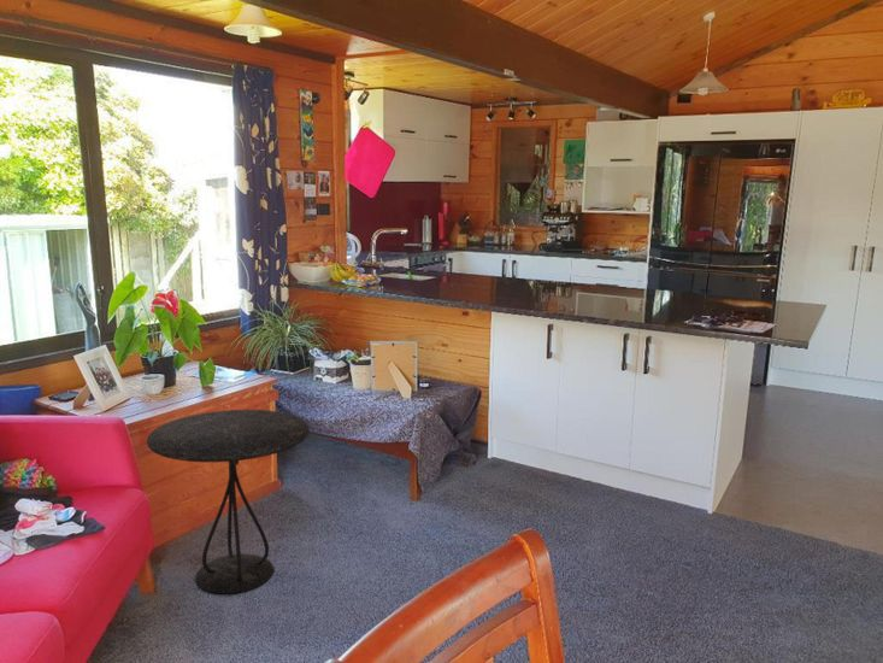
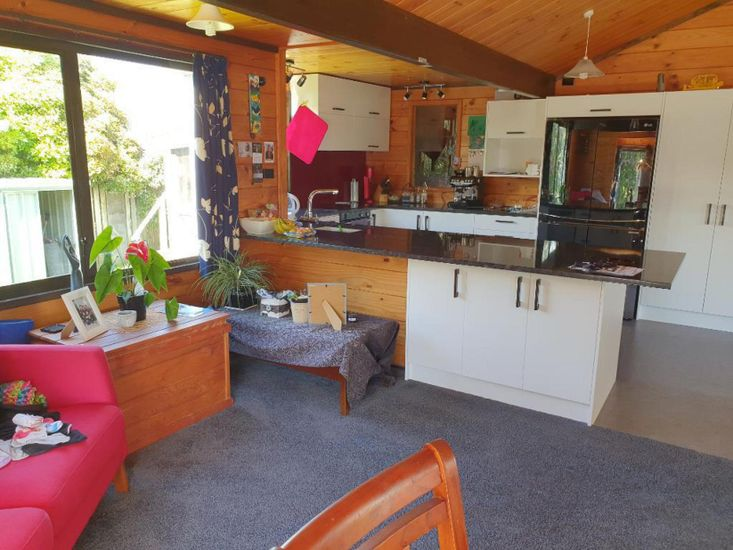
- side table (232, 503)
